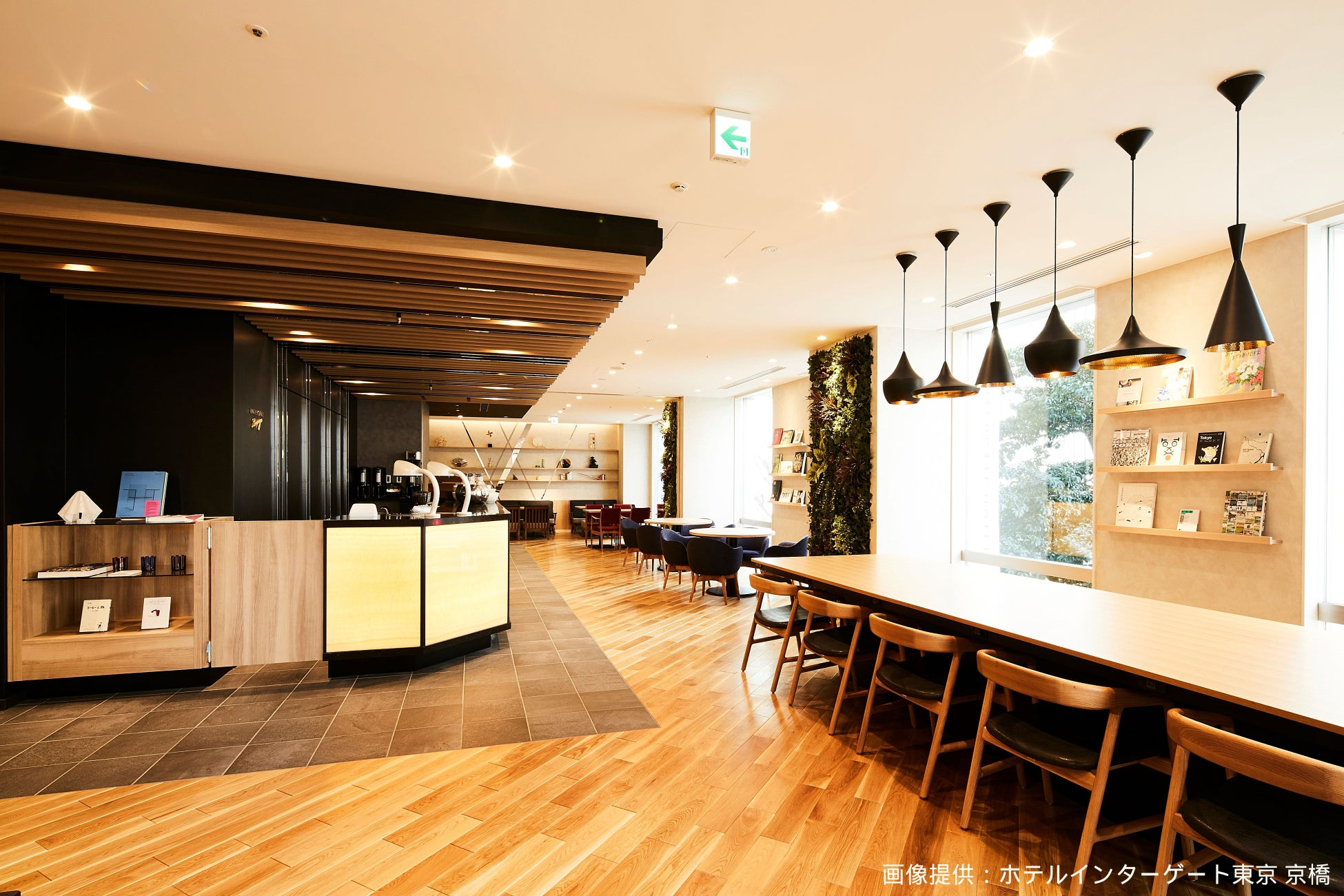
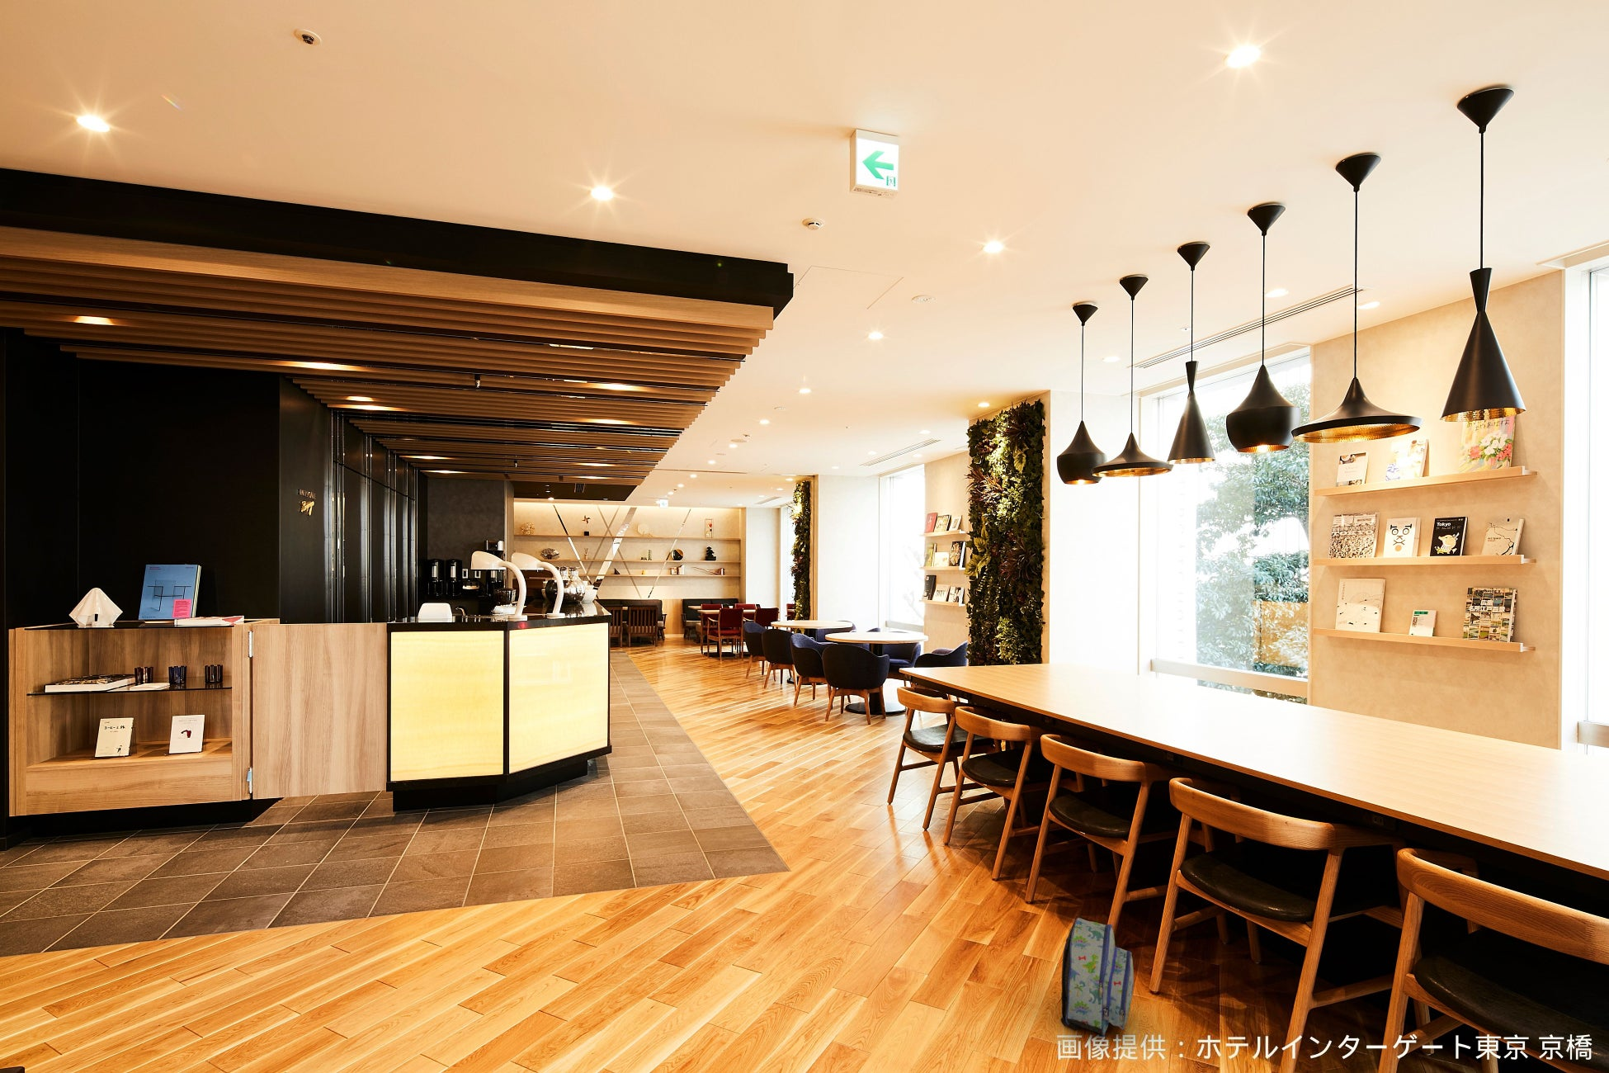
+ backpack (1098, 971)
